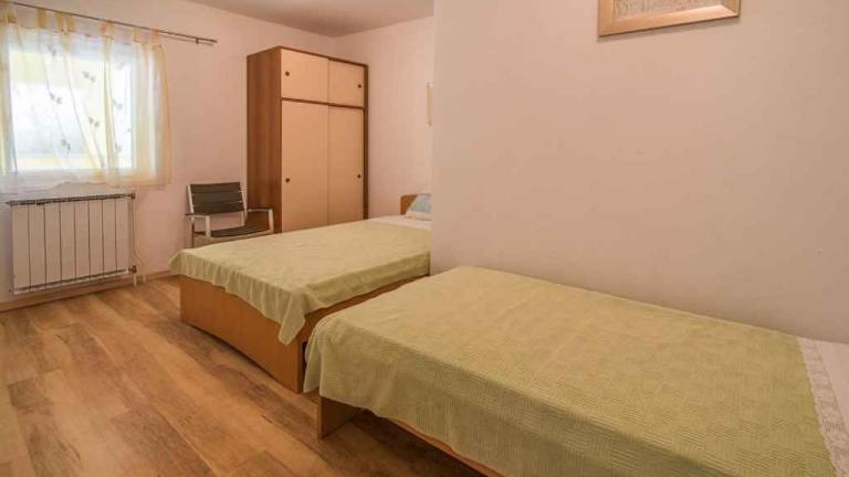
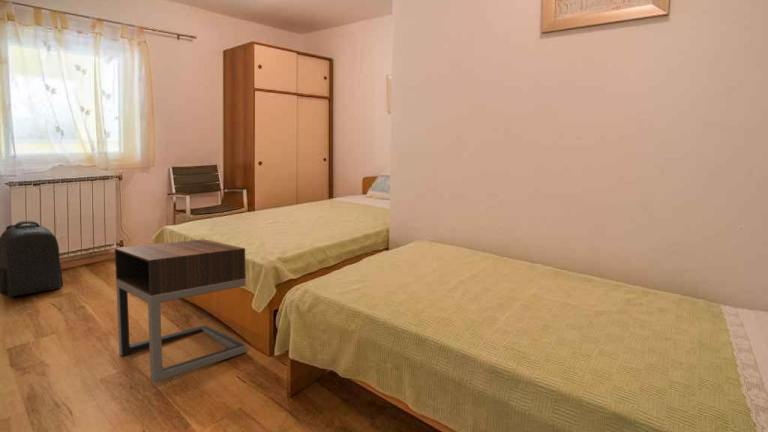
+ nightstand (180, 298)
+ backpack (28, 255)
